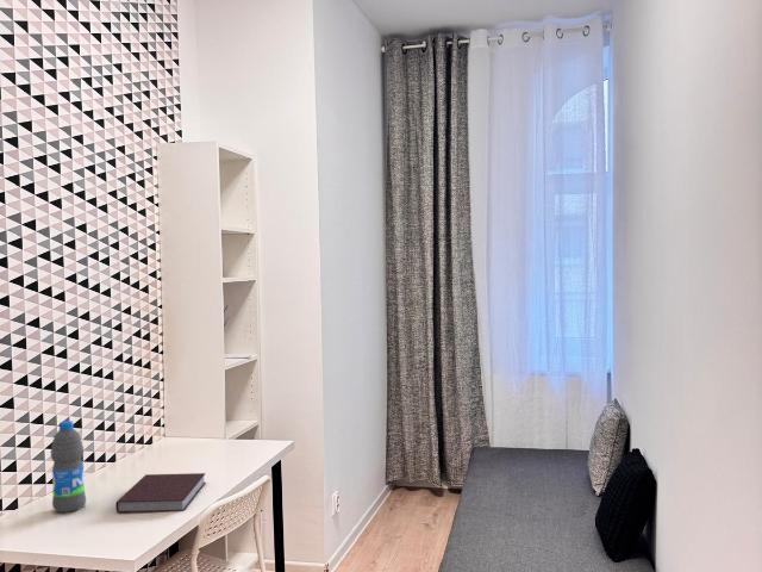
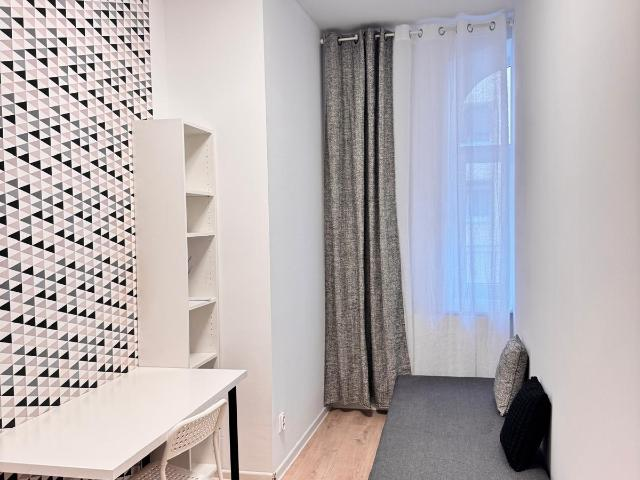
- notebook (163, 491)
- water bottle (68, 465)
